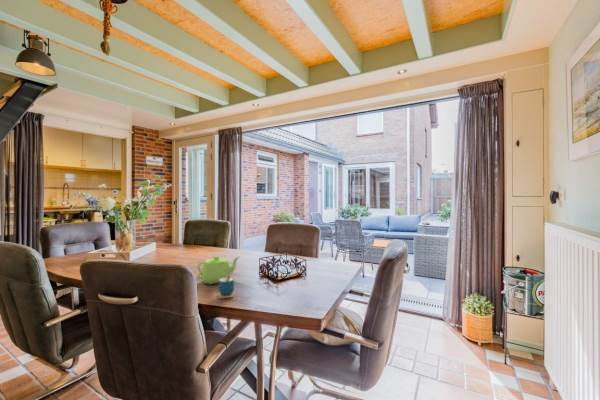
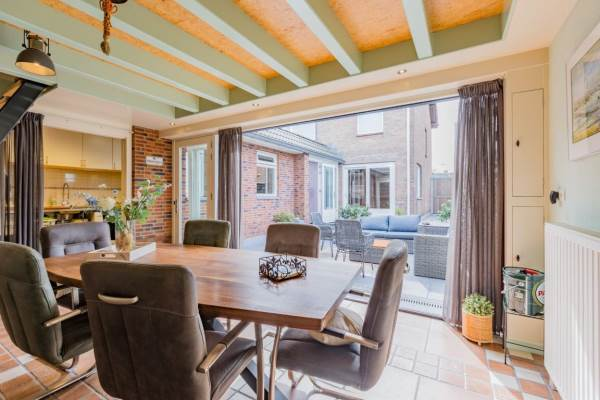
- cup (226, 281)
- teapot (219, 268)
